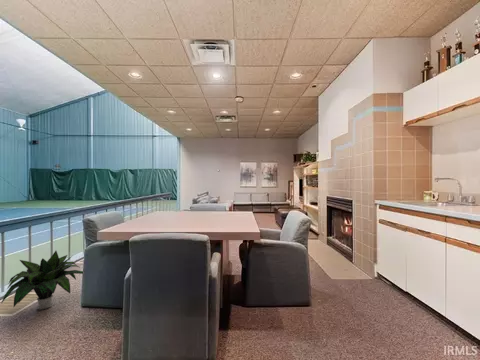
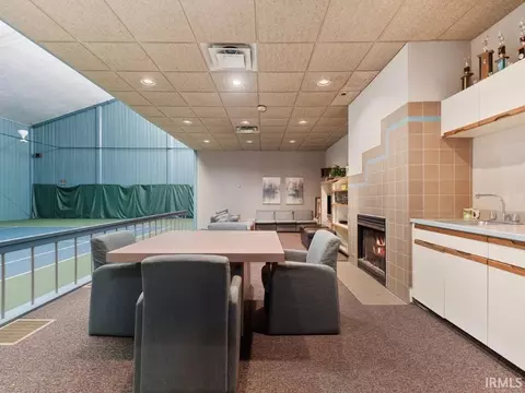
- potted plant (47, 279)
